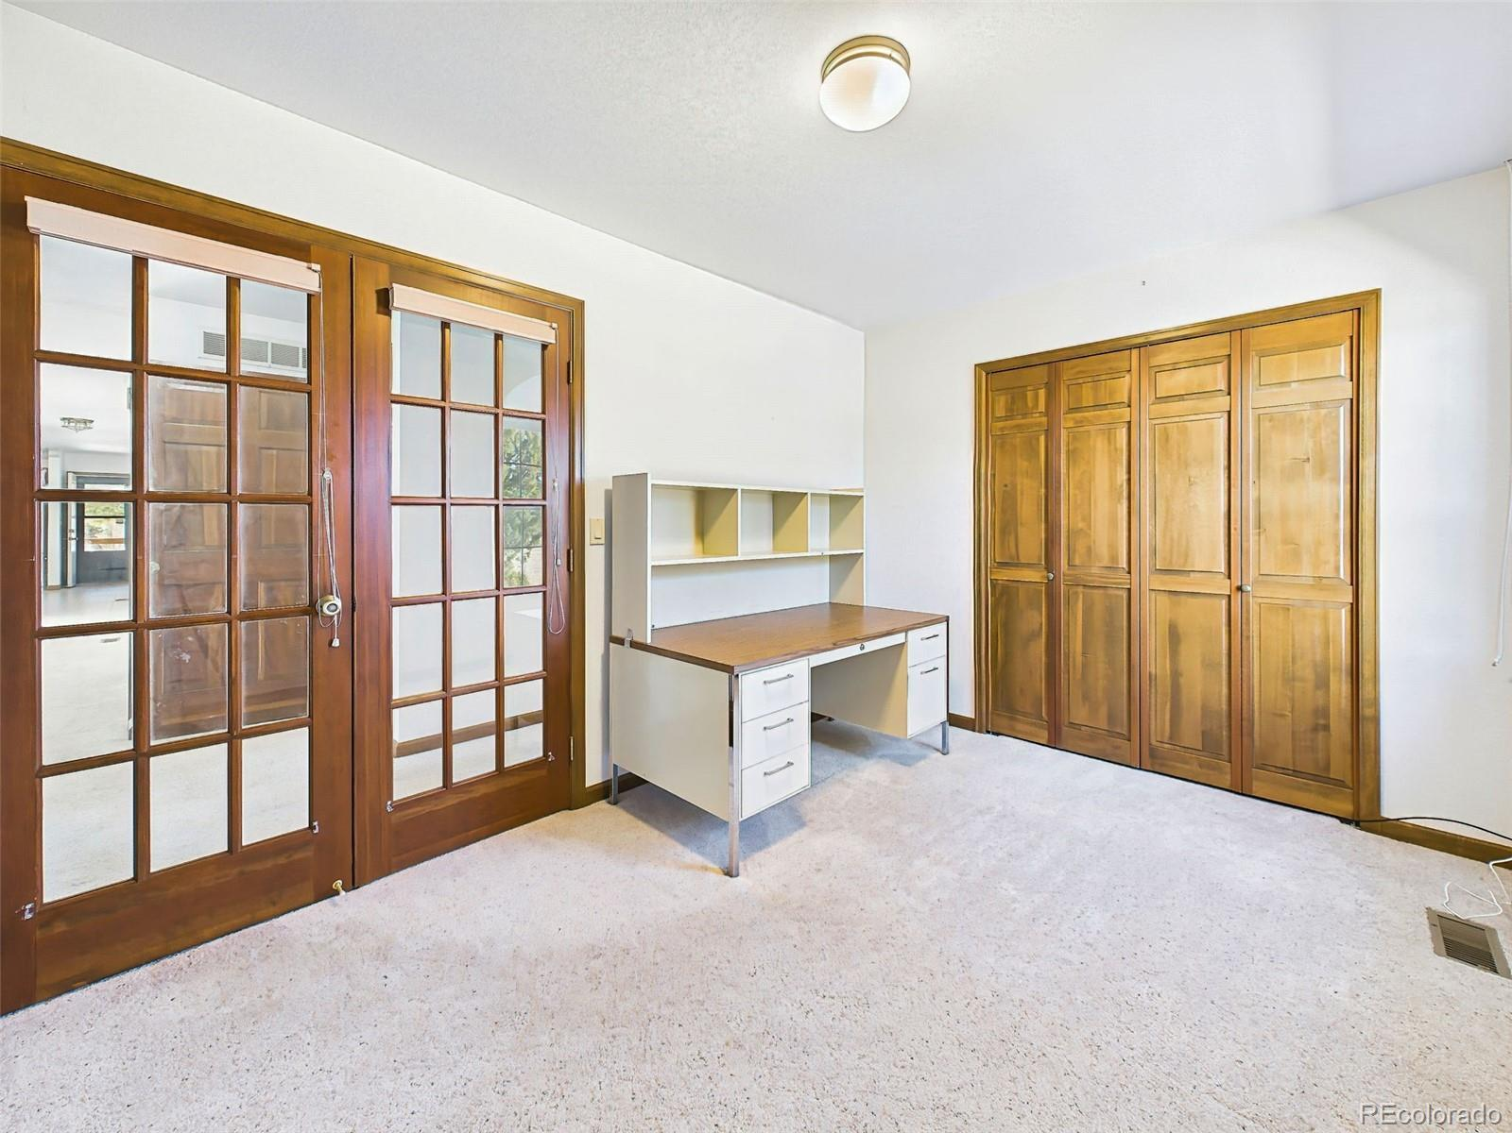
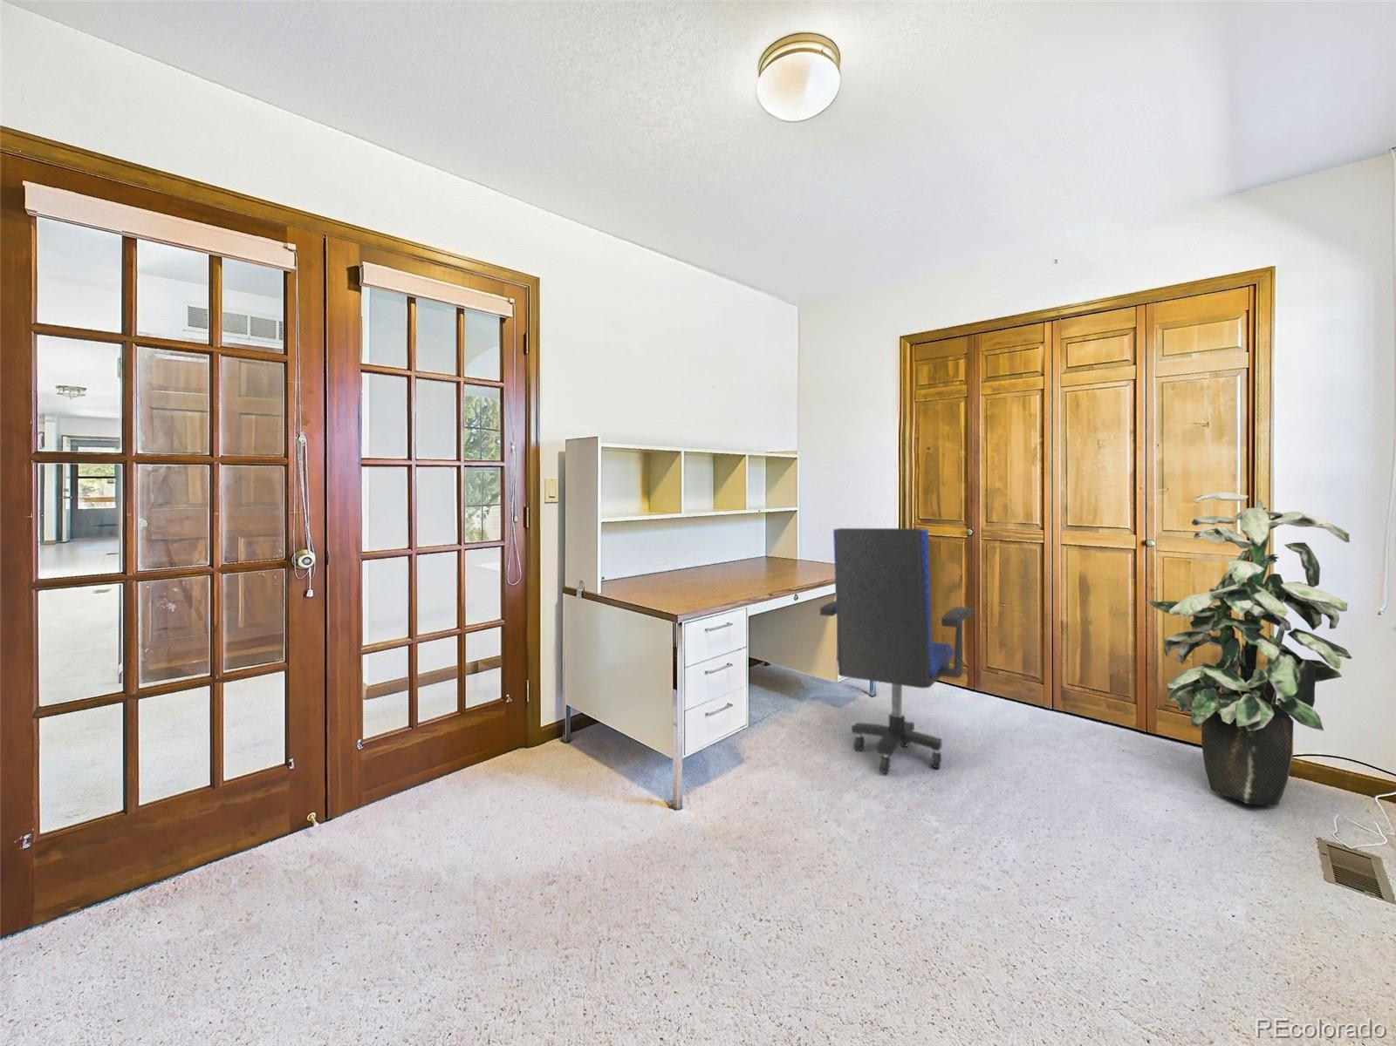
+ office chair (894, 645)
+ indoor plant (1239, 643)
